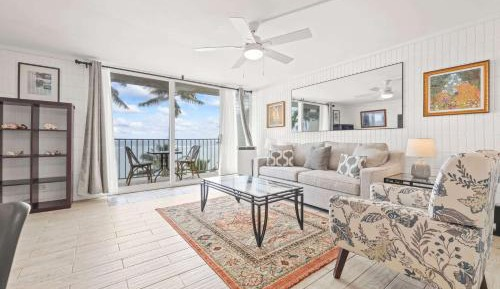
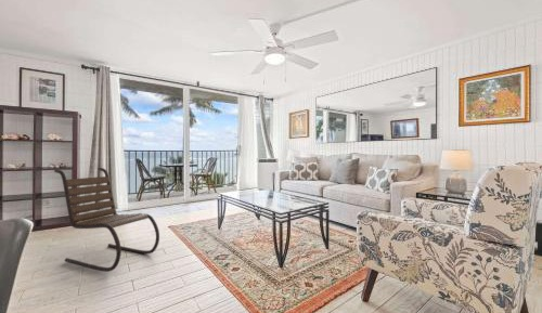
+ lounge chair (107, 213)
